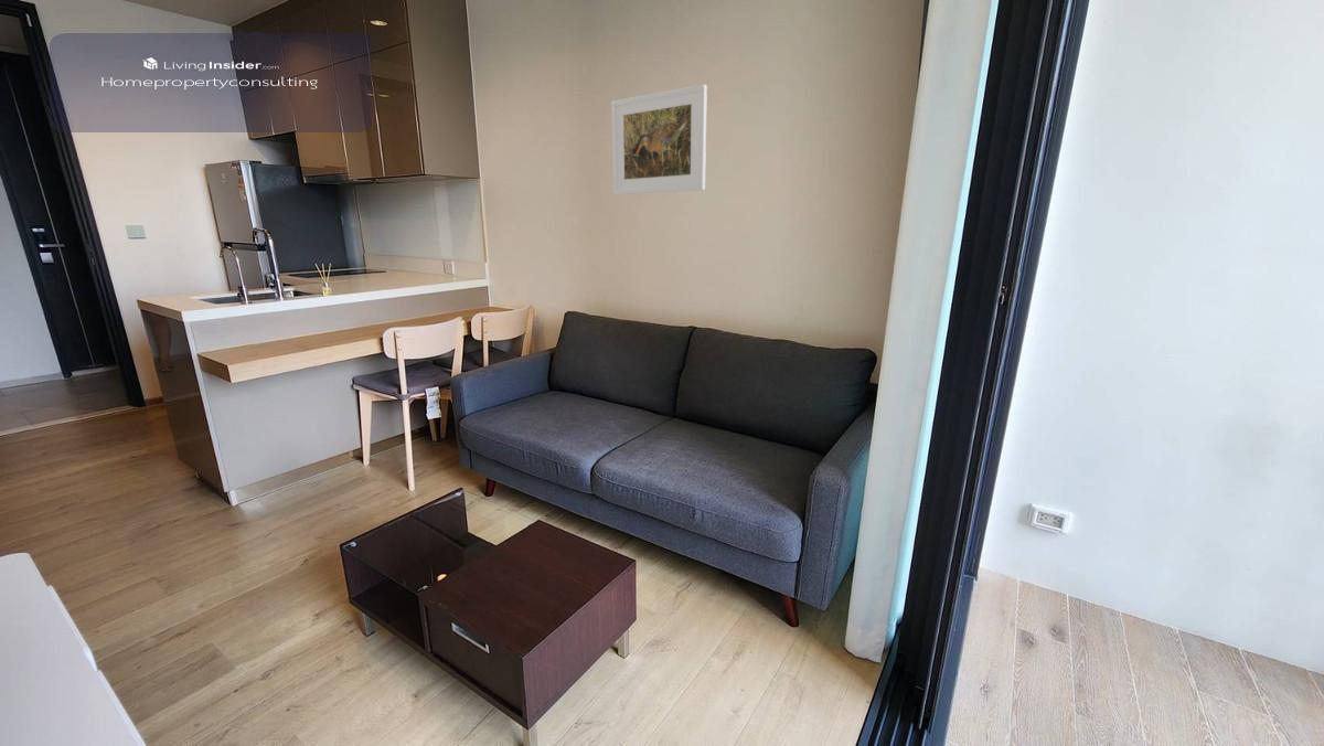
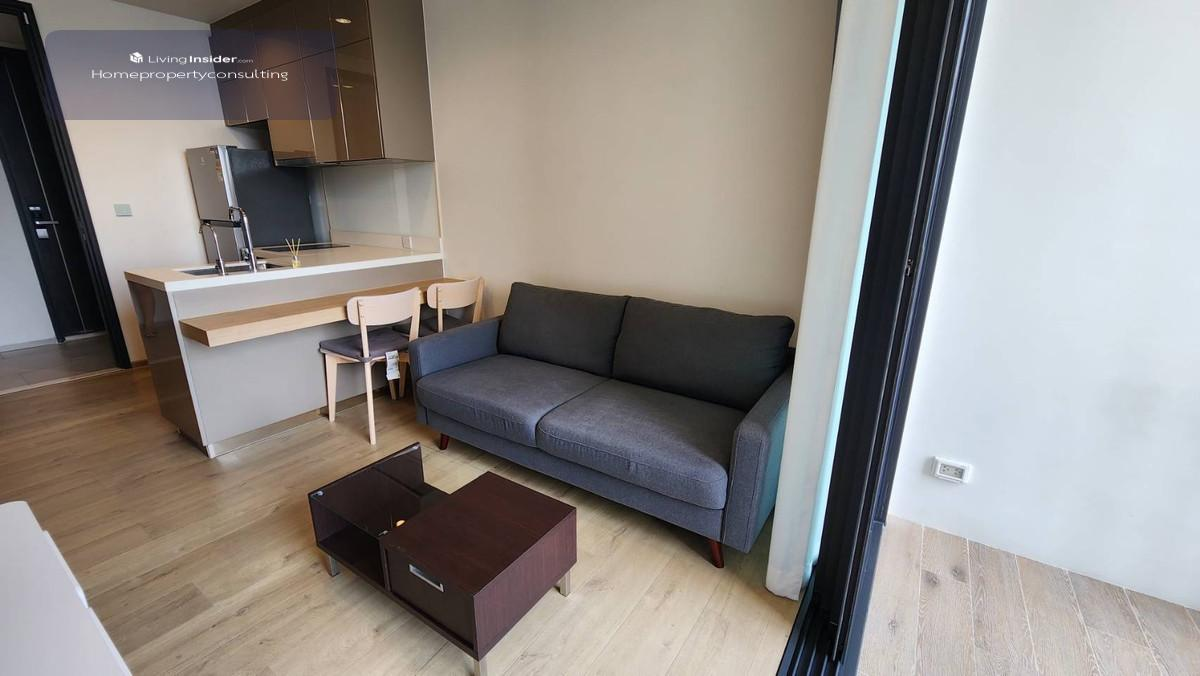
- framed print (656, 143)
